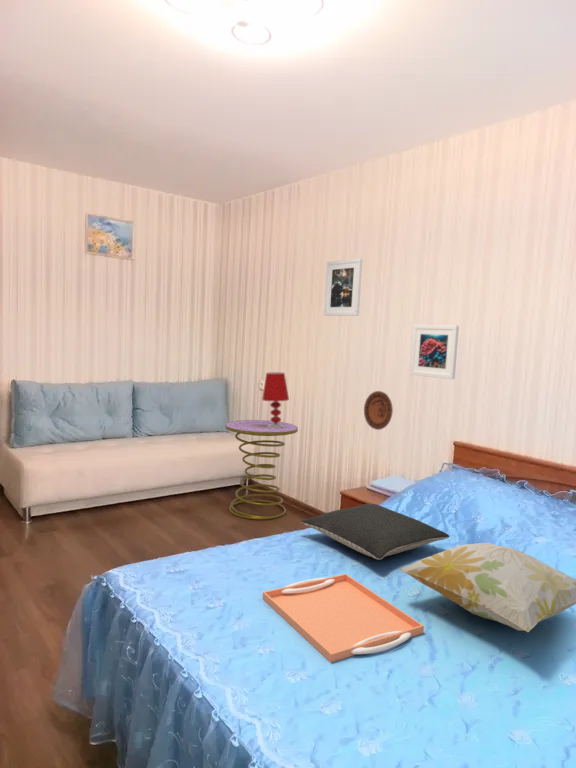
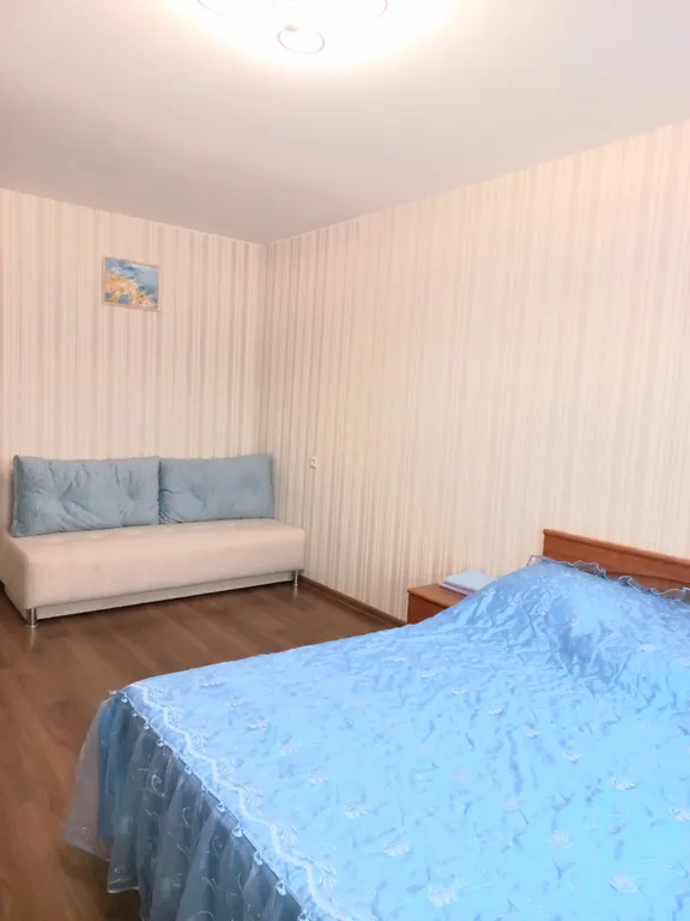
- decorative plate (378, 410)
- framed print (342, 288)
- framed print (433, 351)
- pillow (374, 528)
- serving tray (339, 611)
- table lamp (277, 400)
- decorative pillow (497, 580)
- side table (259, 467)
